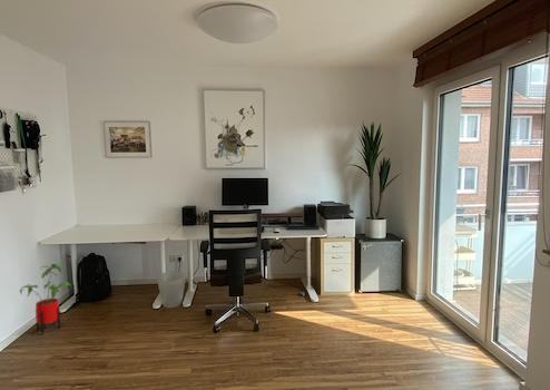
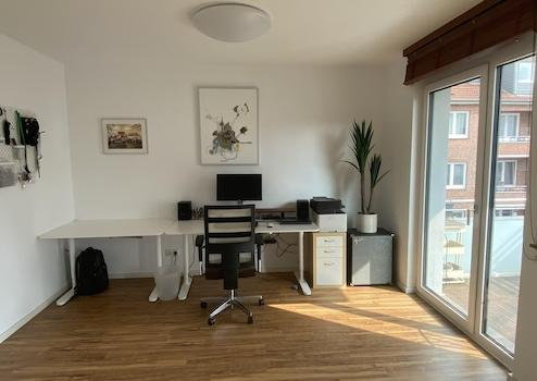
- house plant (48, 296)
